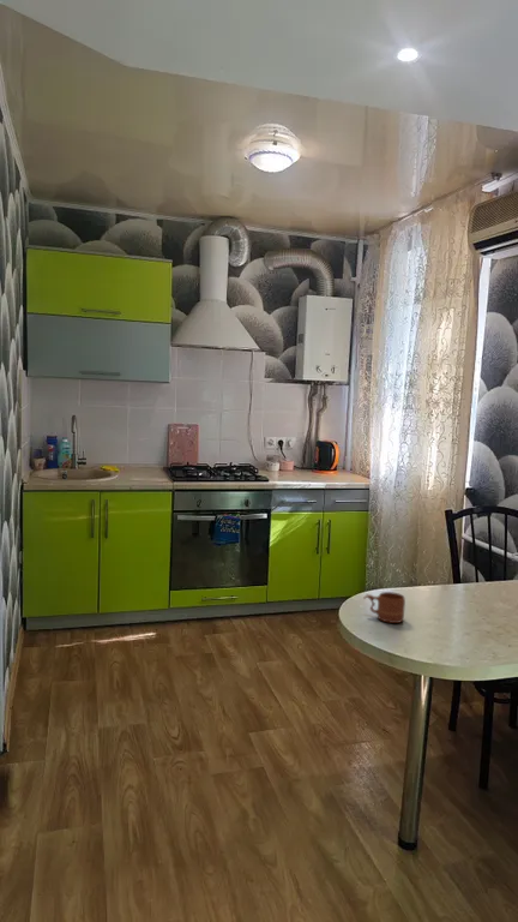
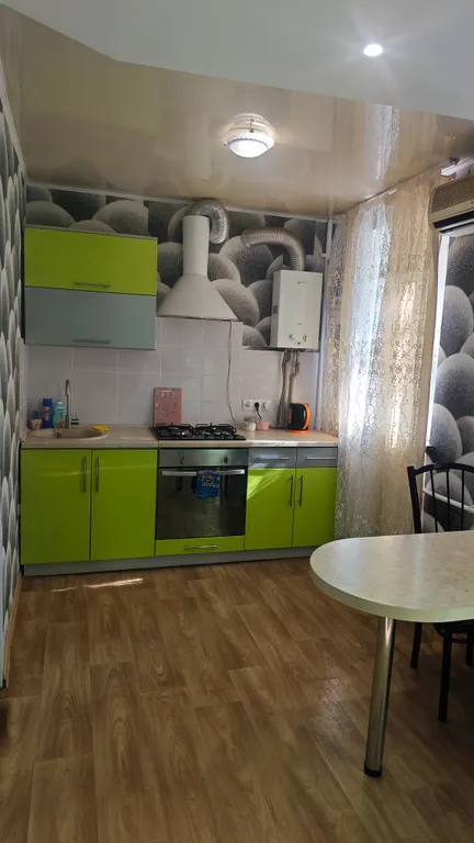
- mug (384, 605)
